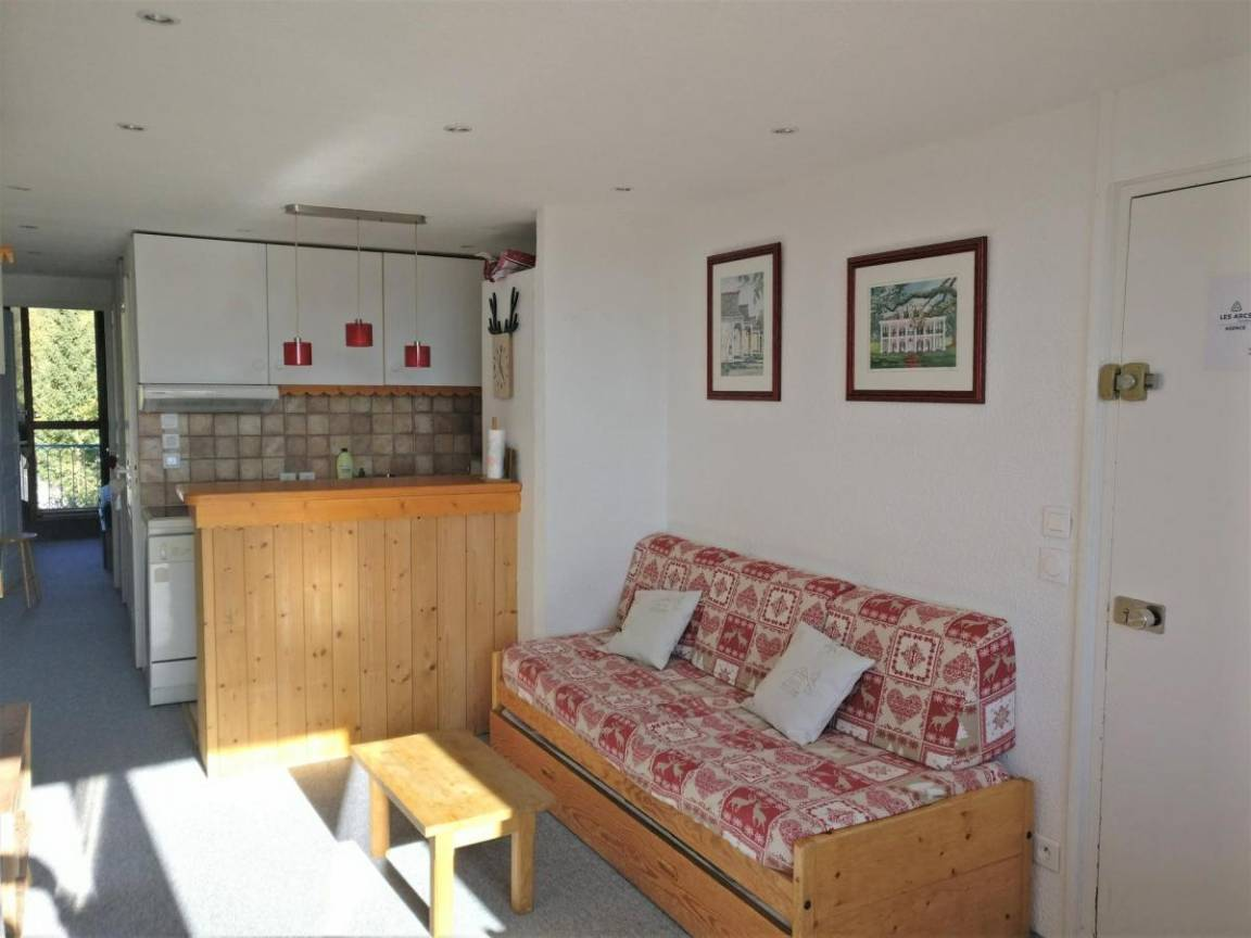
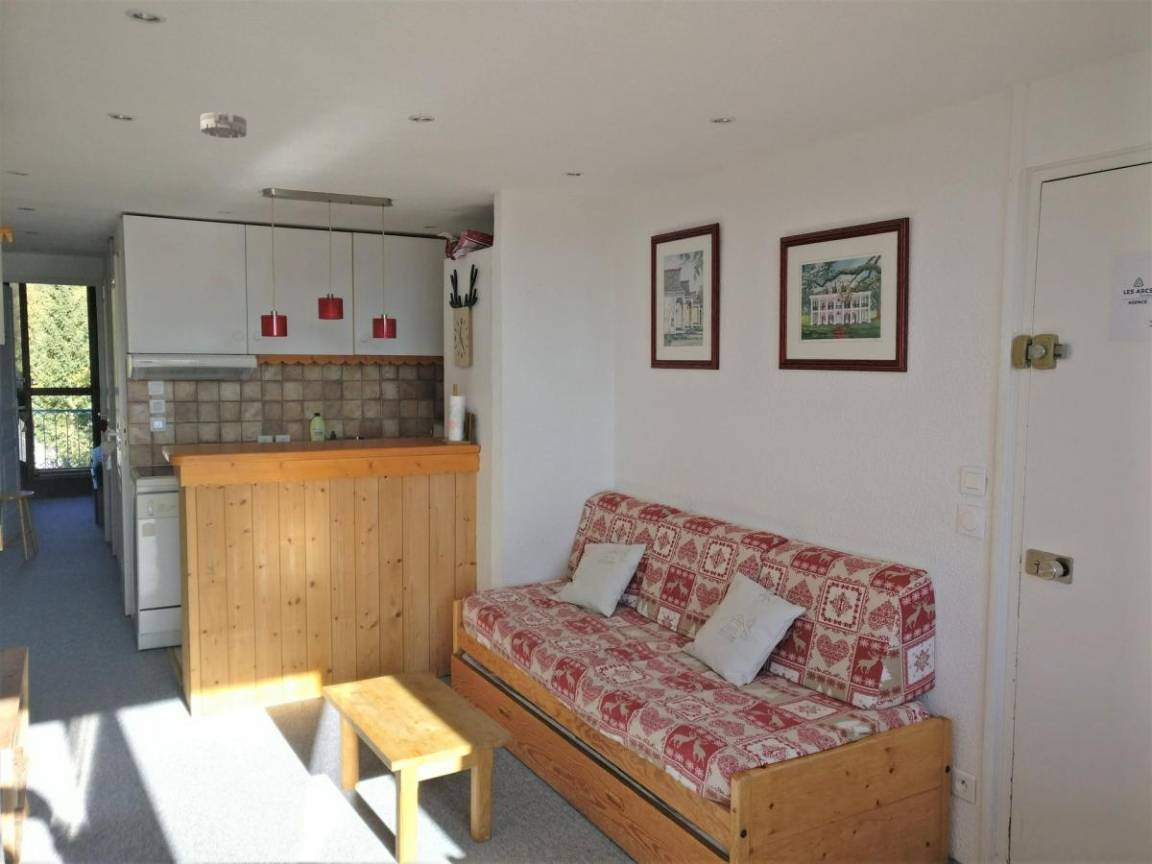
+ smoke detector (223, 124)
